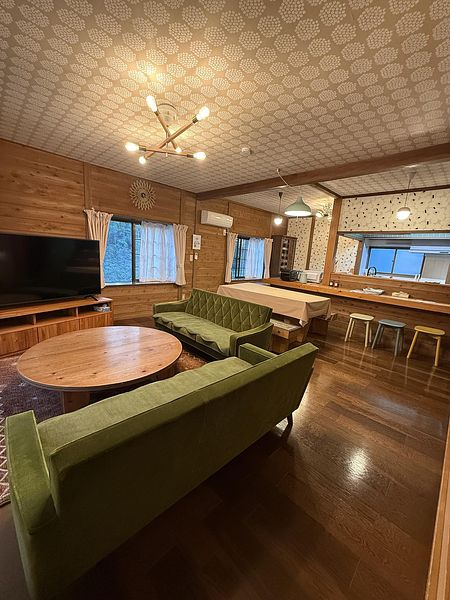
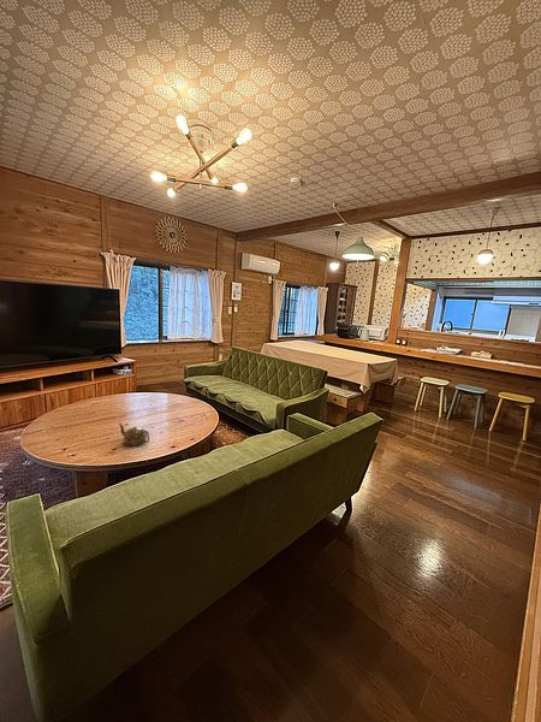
+ teapot (133, 433)
